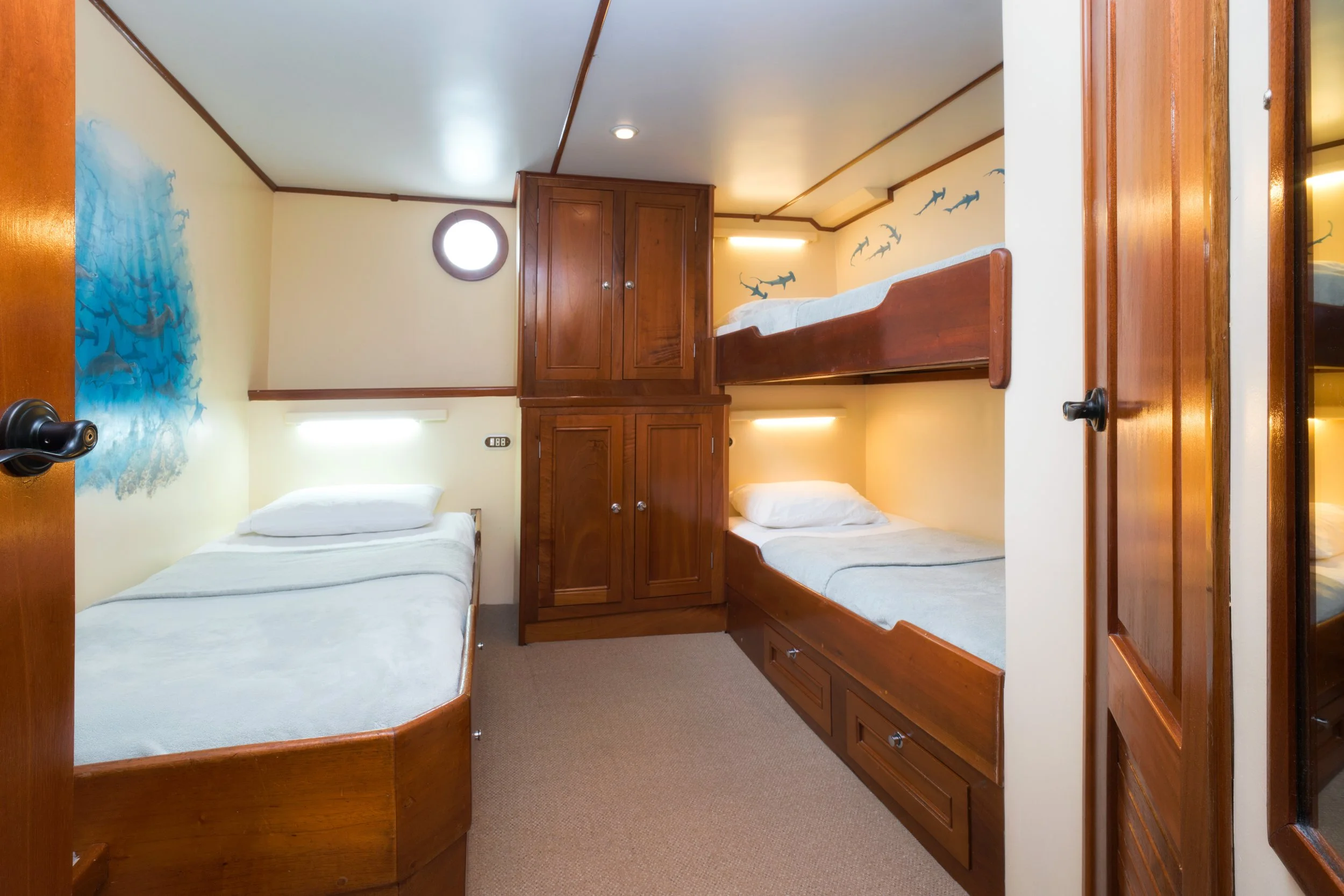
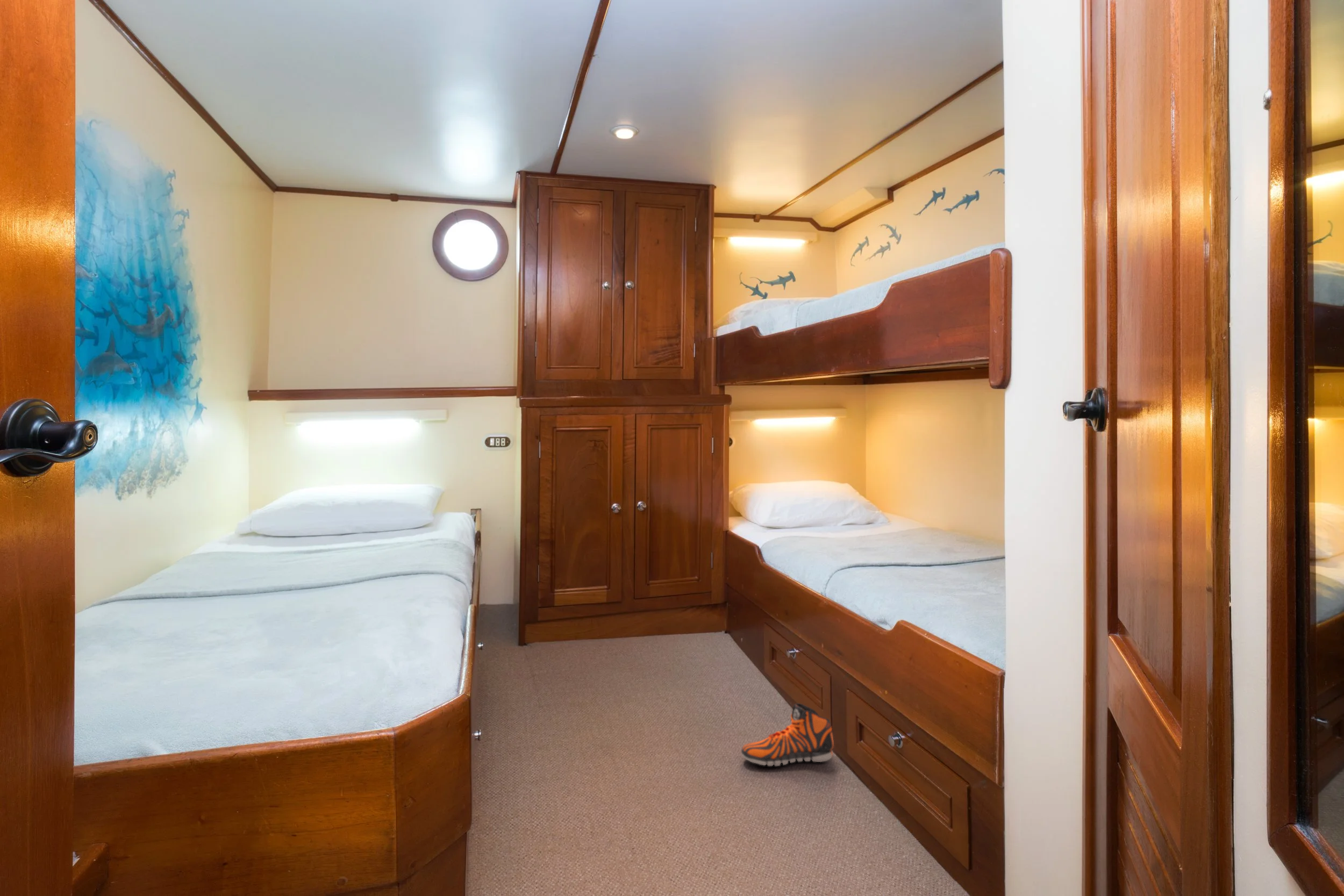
+ sneaker (787, 732)
